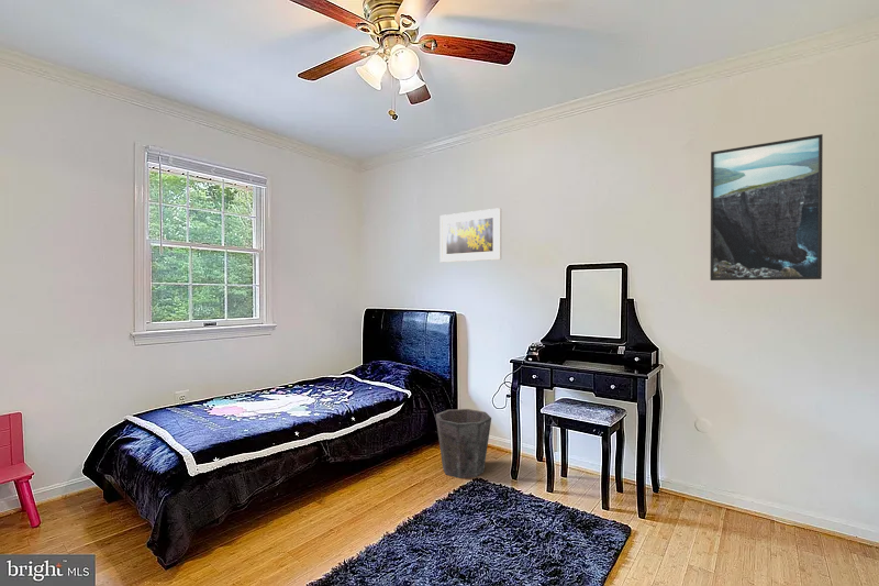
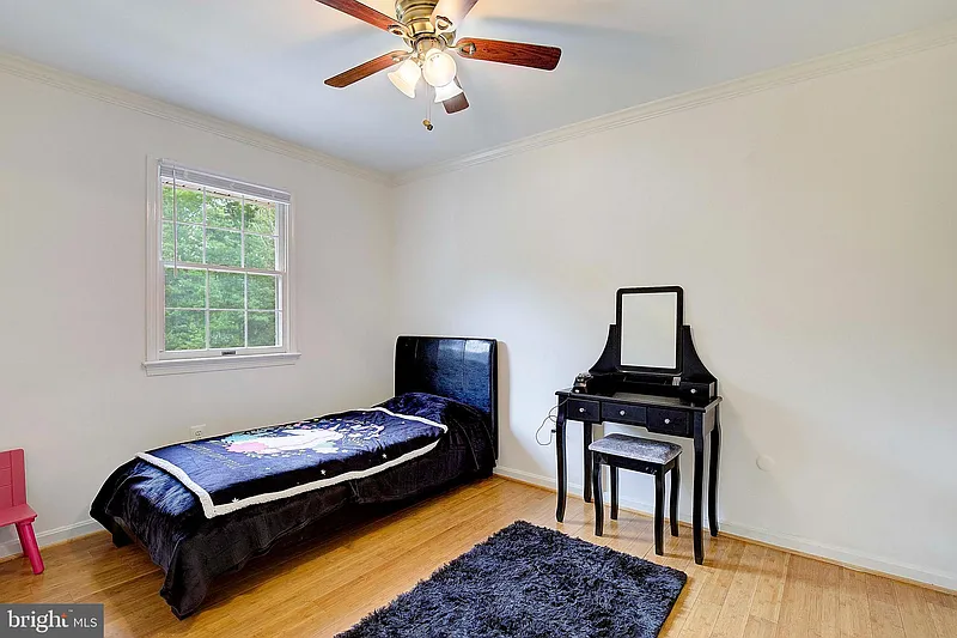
- waste bin (463, 442)
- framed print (469, 236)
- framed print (763, 211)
